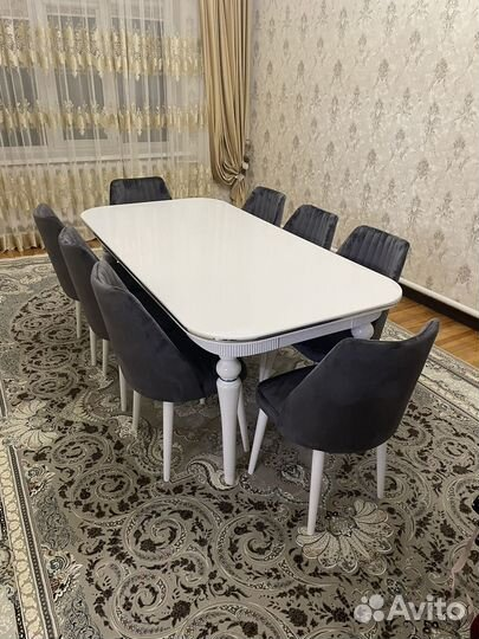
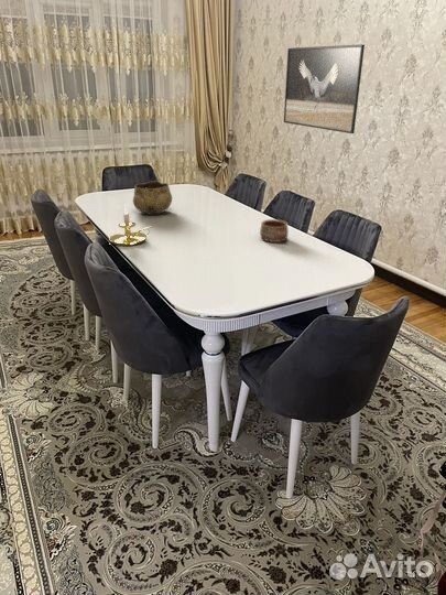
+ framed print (318, 88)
+ candle holder (130, 223)
+ decorative bowl (152, 198)
+ pottery (273, 230)
